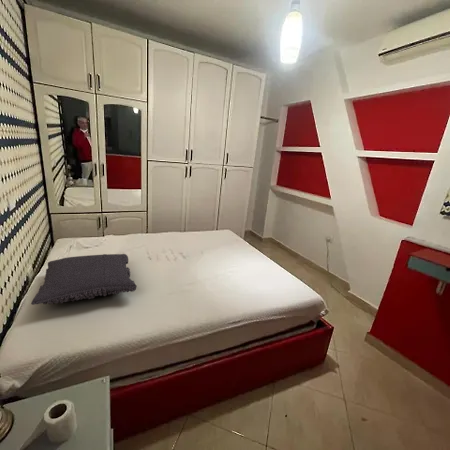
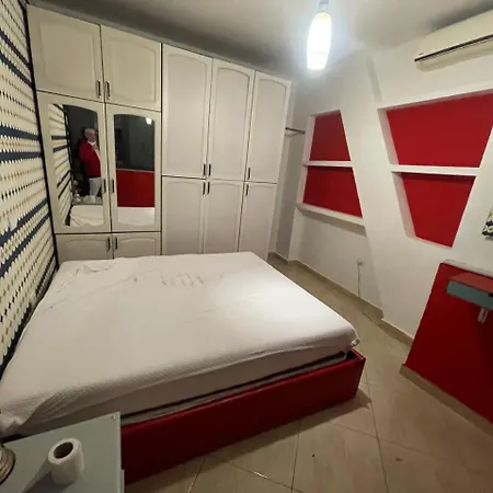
- pillow (89, 275)
